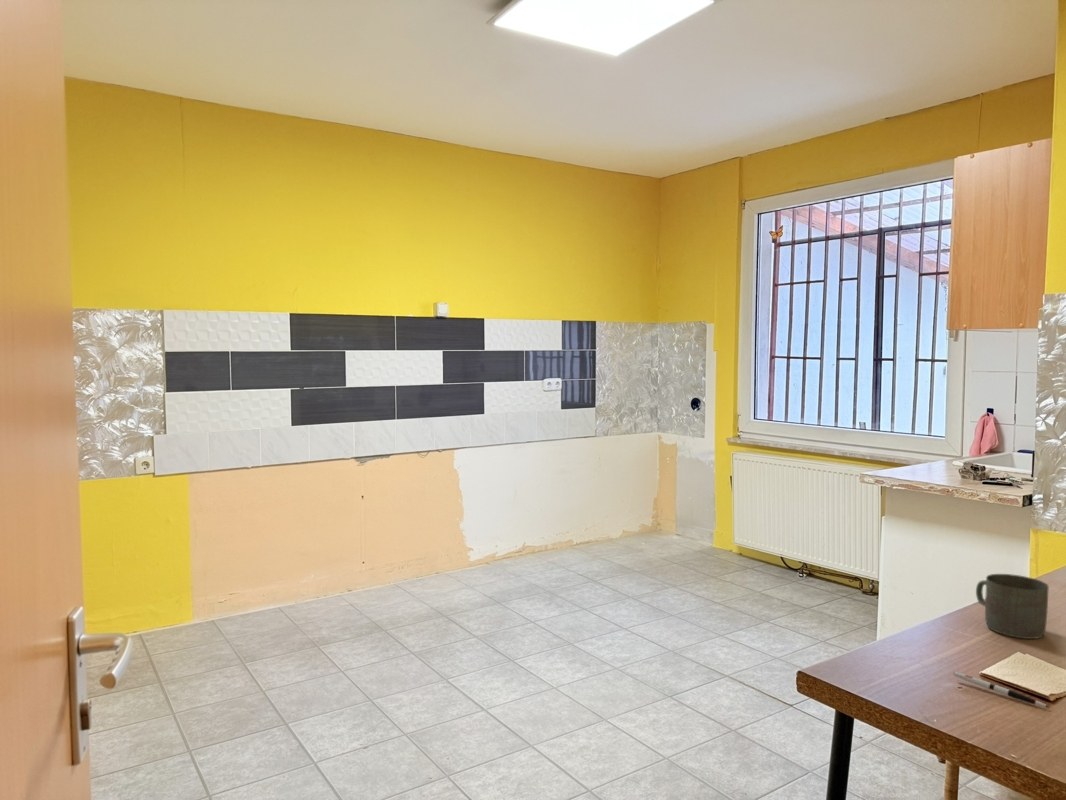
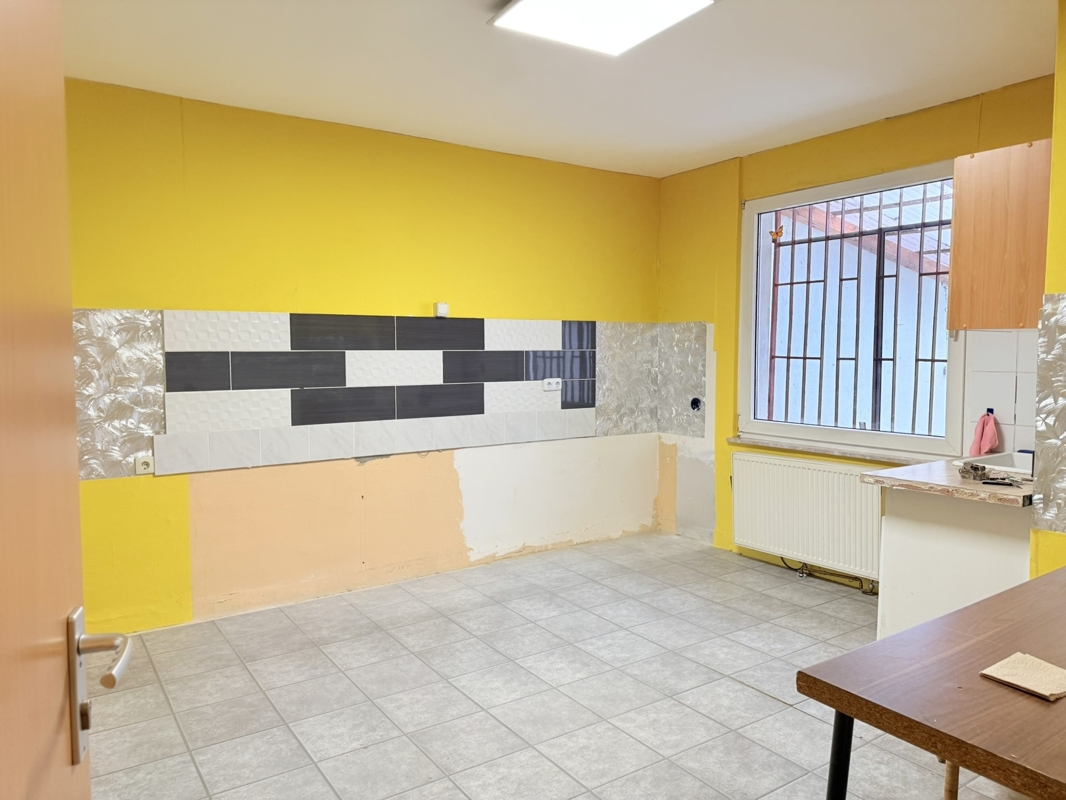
- pen (999, 689)
- mug (1008, 603)
